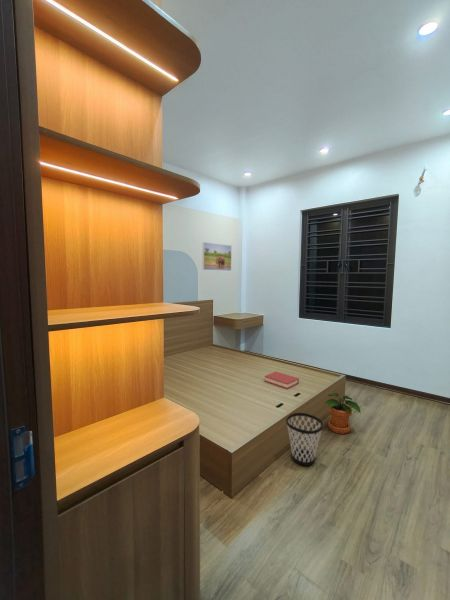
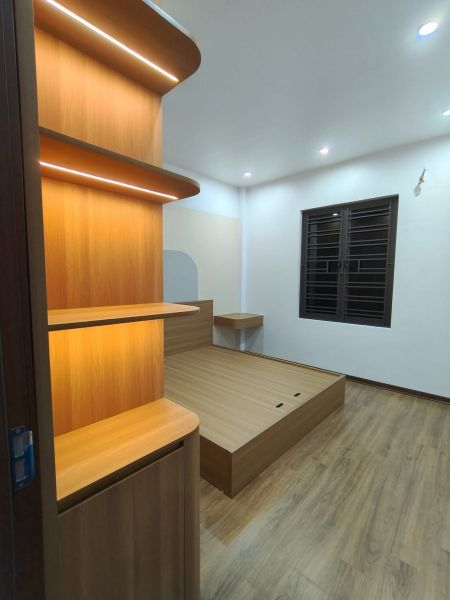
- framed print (217, 257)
- hardback book (281, 379)
- wastebasket (303, 440)
- potted plant (341, 414)
